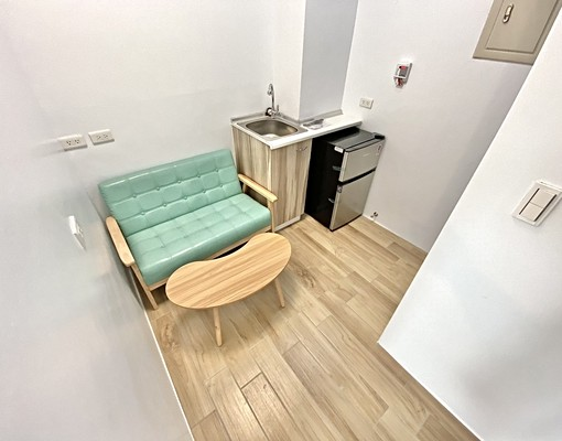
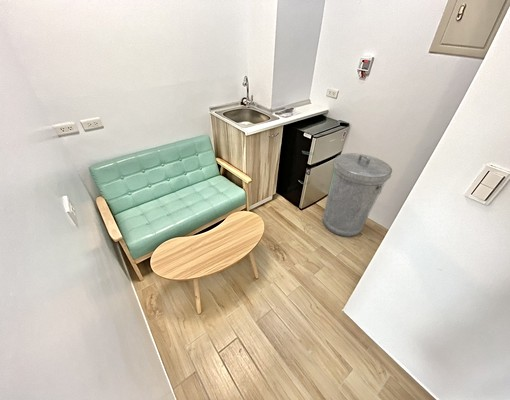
+ trash can (352, 193)
